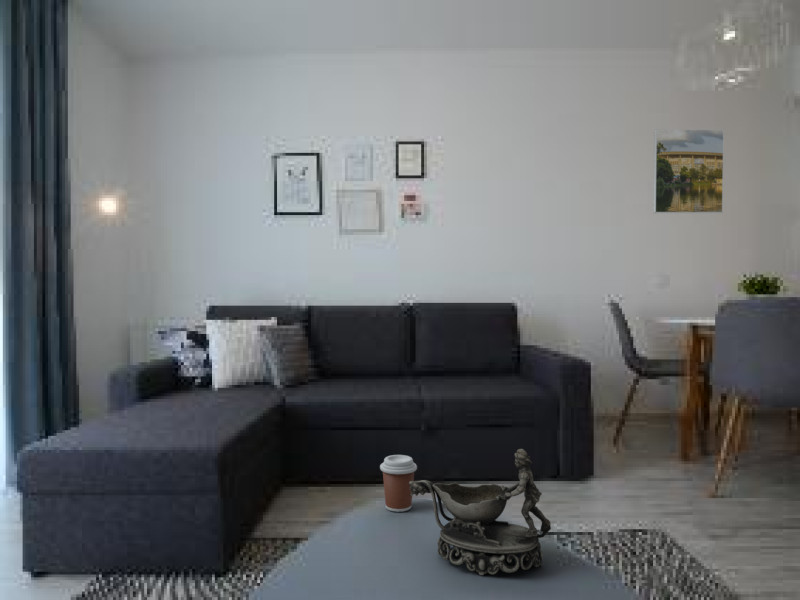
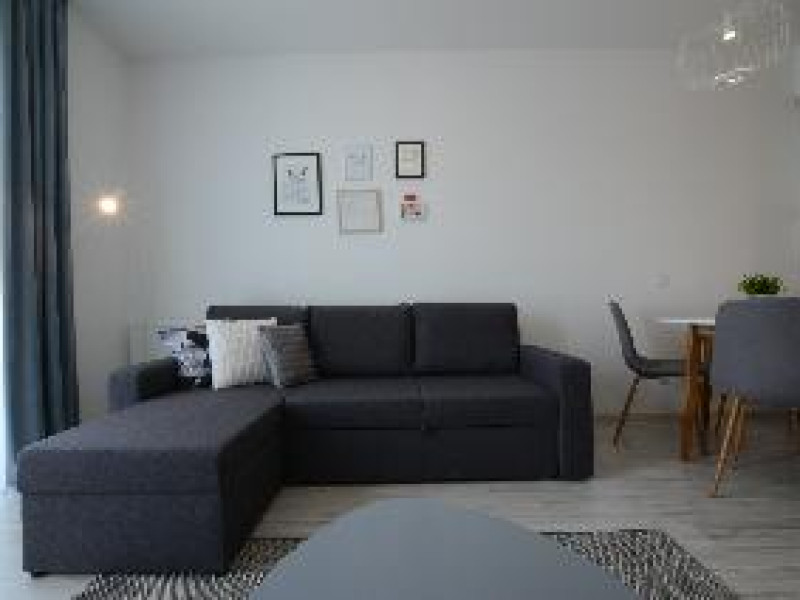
- decorative bowl (477, 502)
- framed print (688, 171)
- coffee cup (398, 482)
